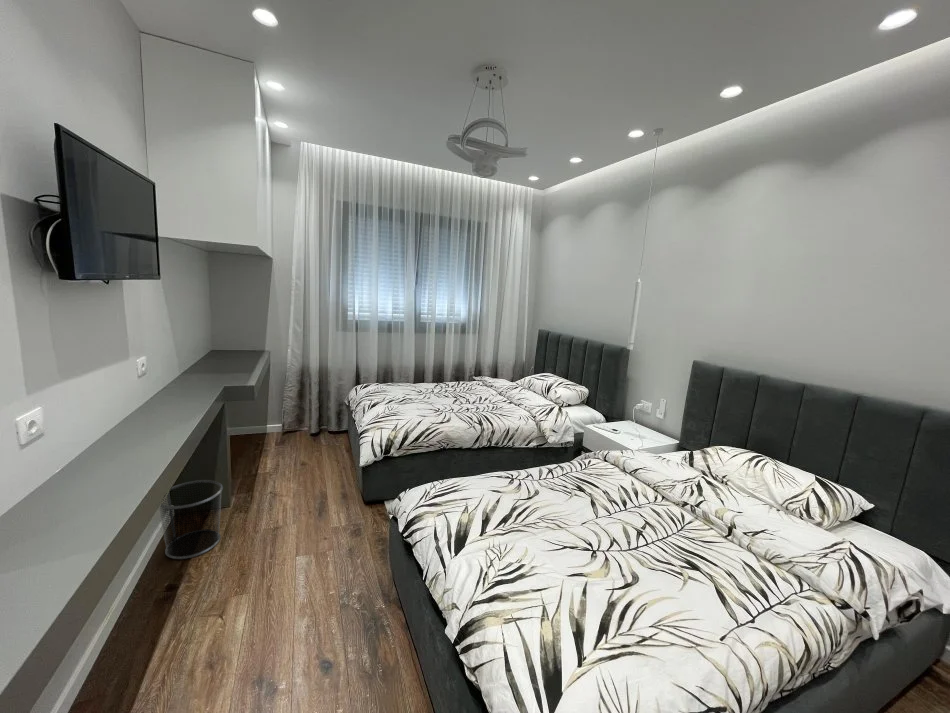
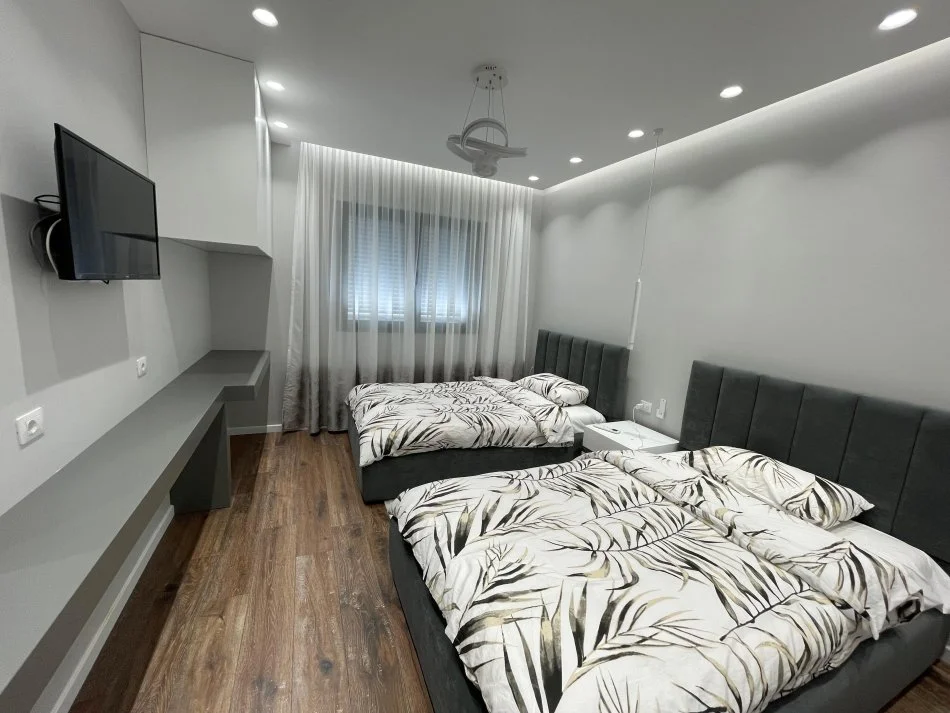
- waste bin (192, 518)
